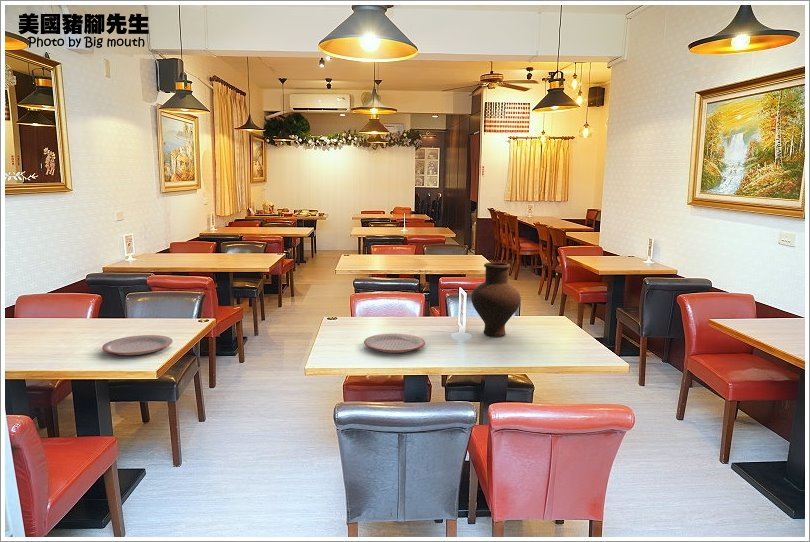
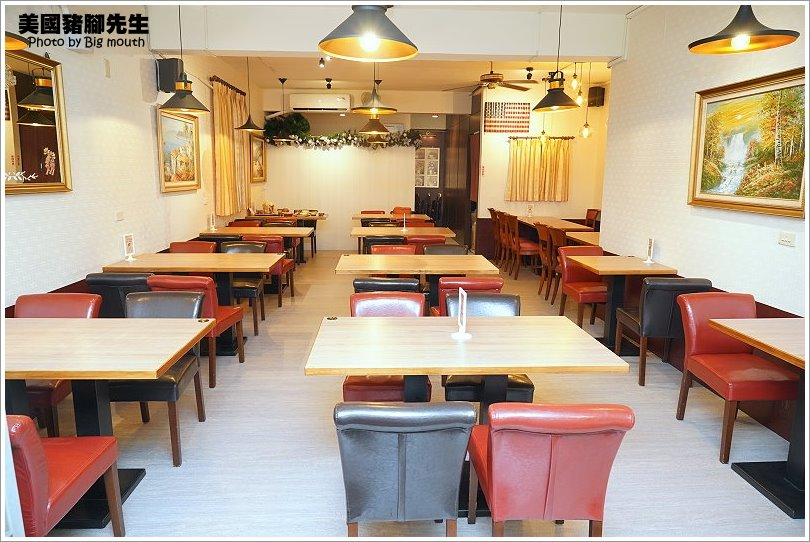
- vase (495, 299)
- plate (138, 345)
- plate (394, 343)
